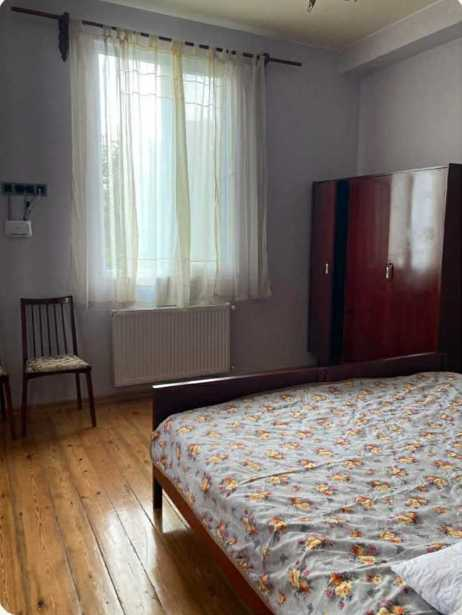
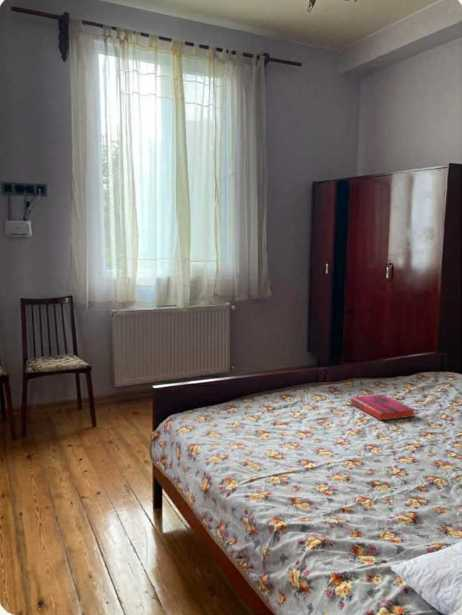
+ hardback book (381, 406)
